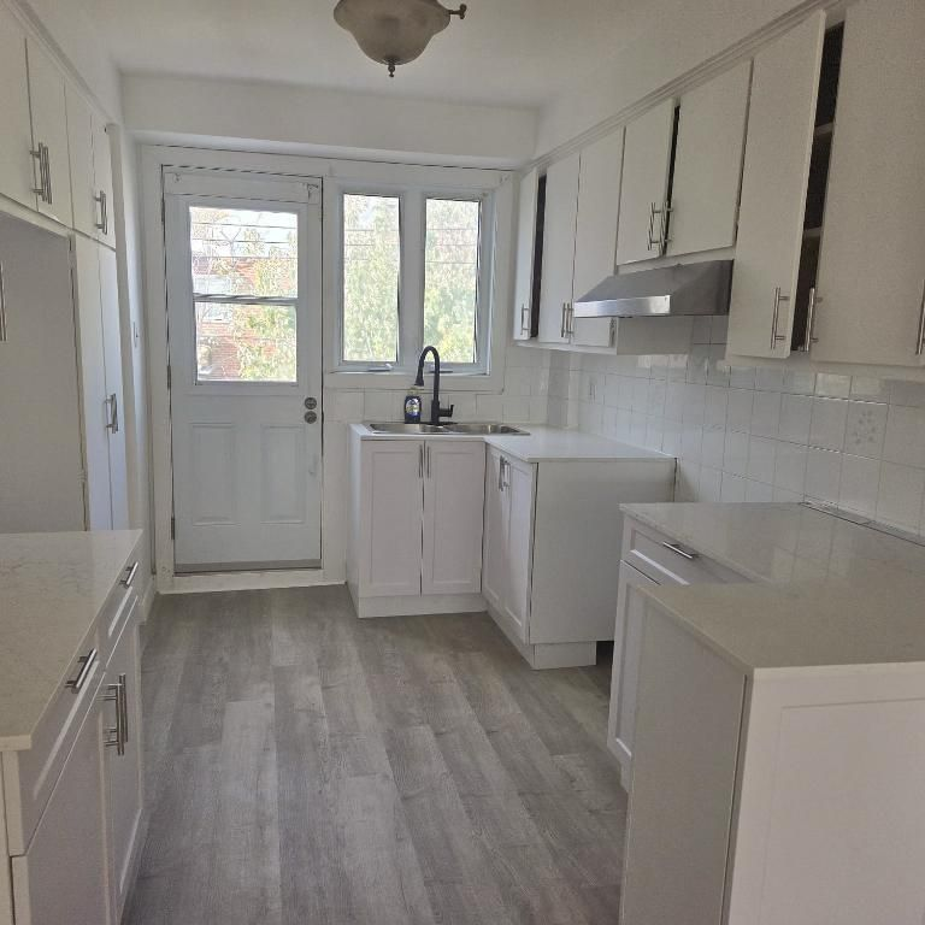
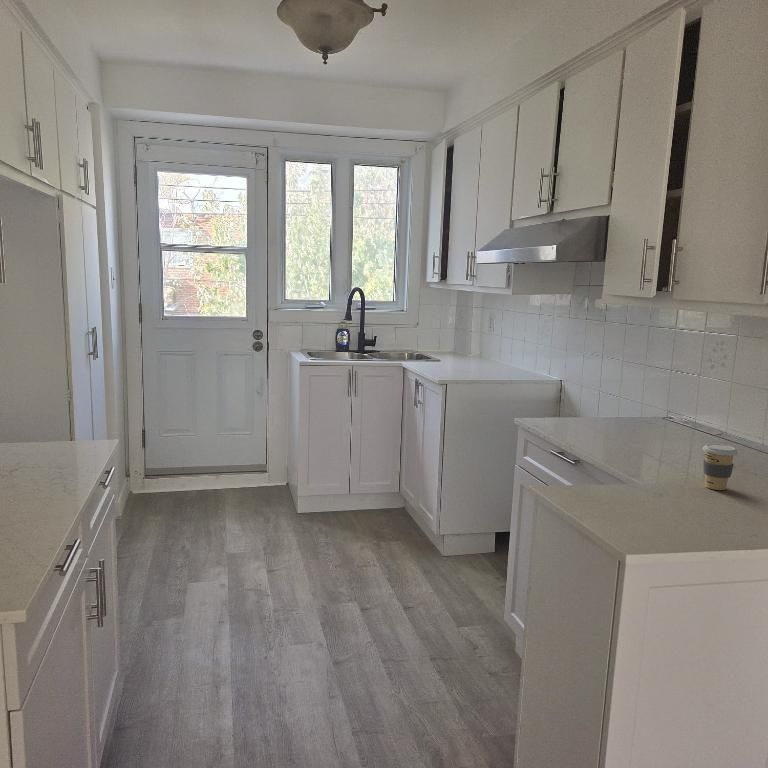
+ coffee cup (718, 467)
